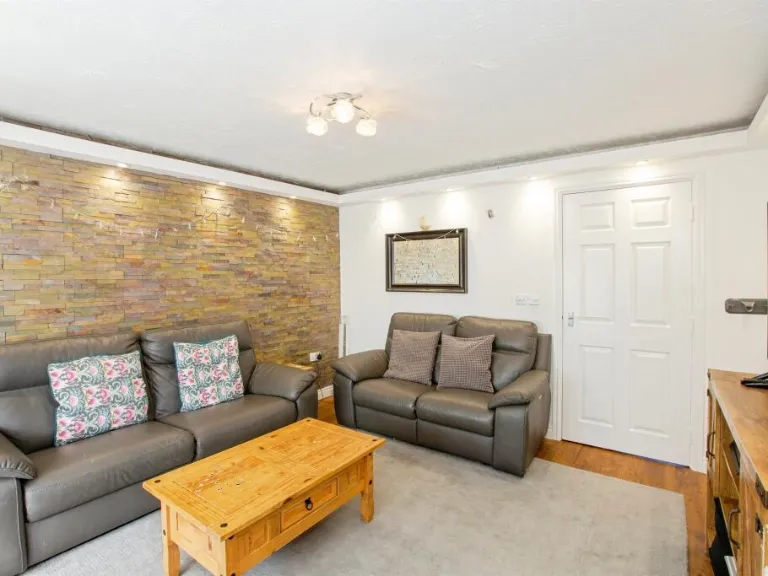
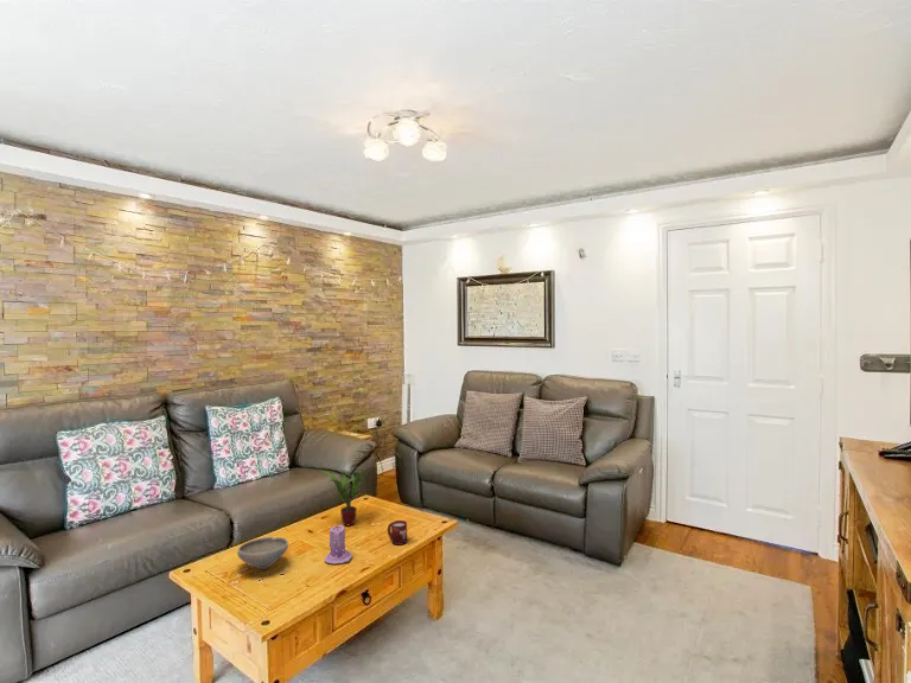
+ candle (338, 540)
+ potted plant (343, 496)
+ bowl (263, 555)
+ cup (396, 531)
